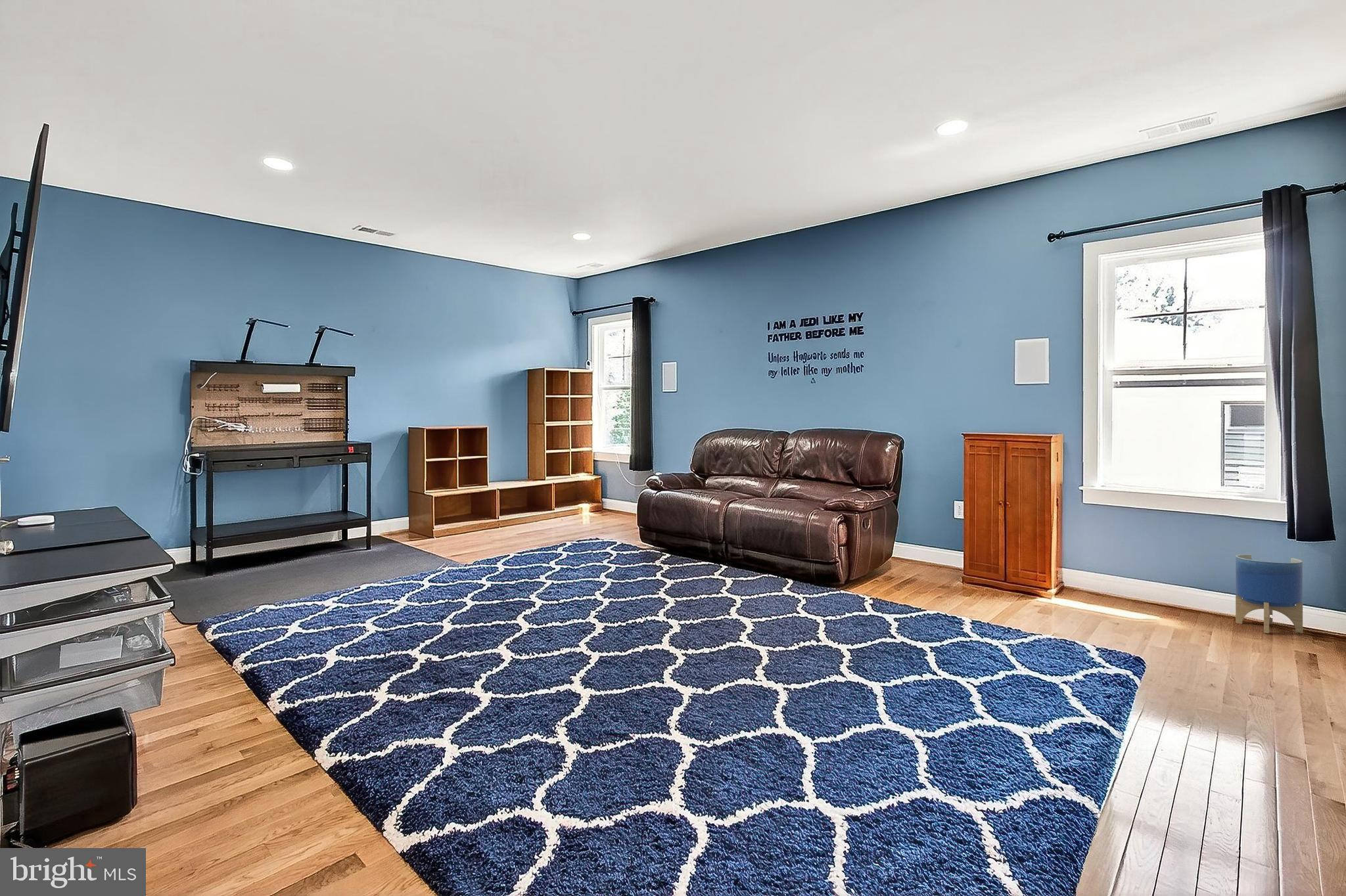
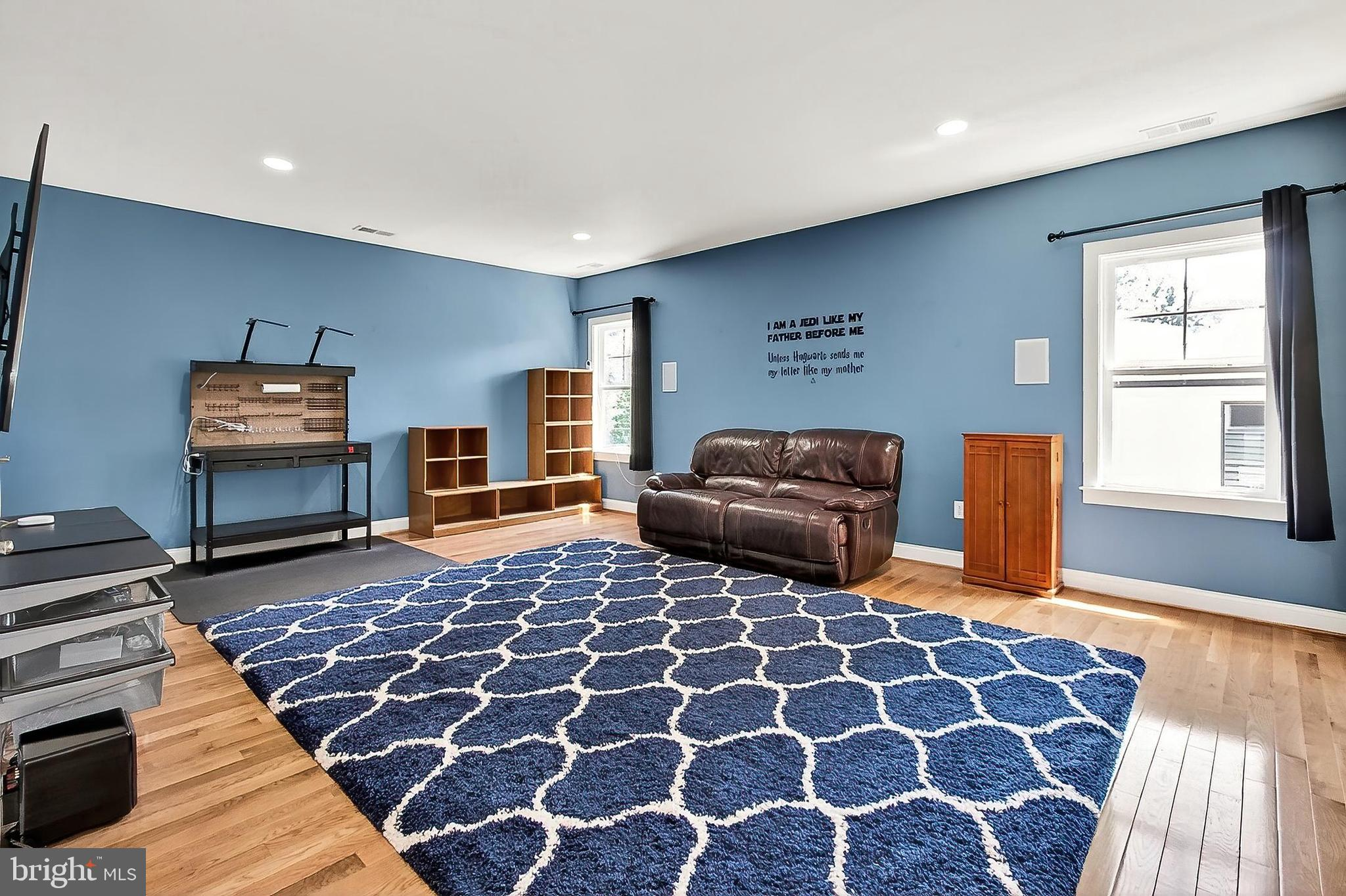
- planter (1268, 593)
